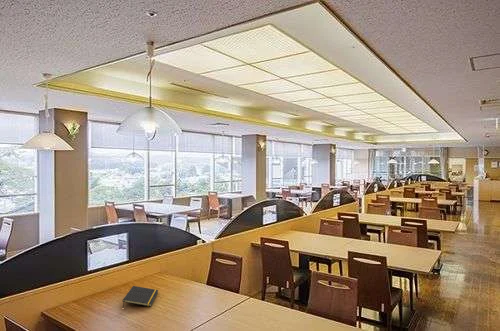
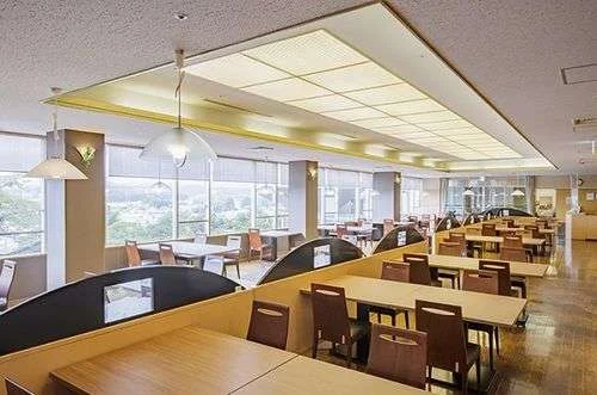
- notepad (141, 295)
